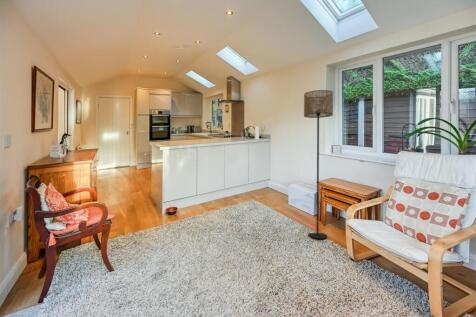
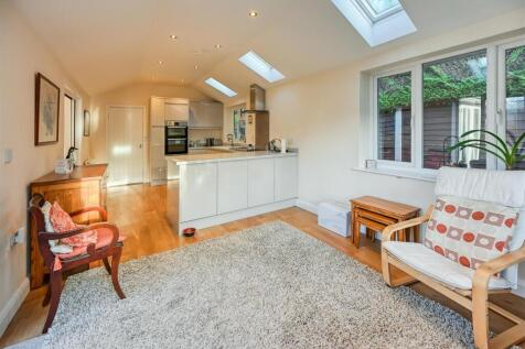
- floor lamp (317, 164)
